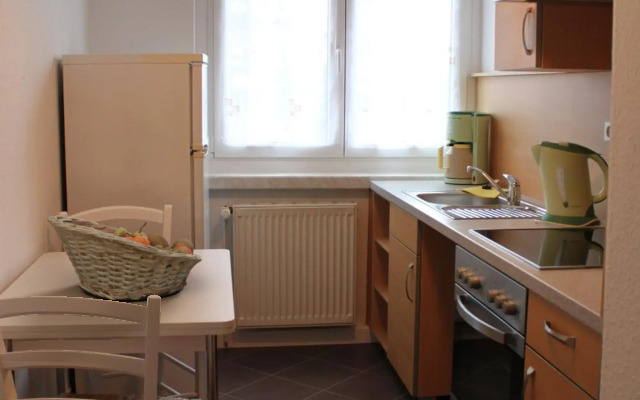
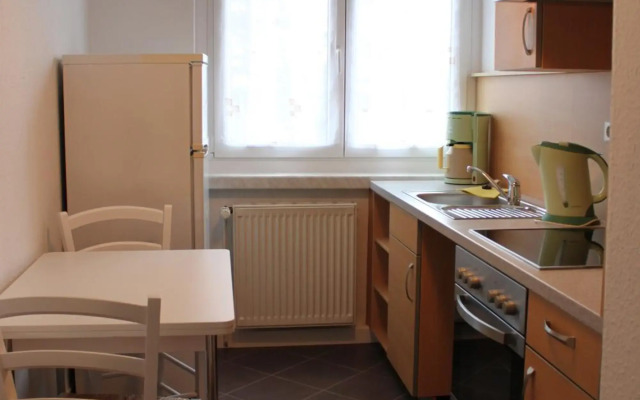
- fruit basket (124, 251)
